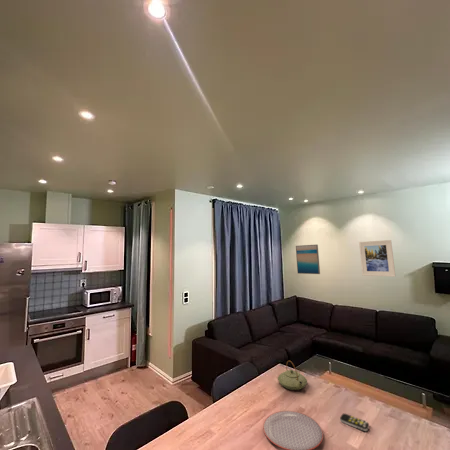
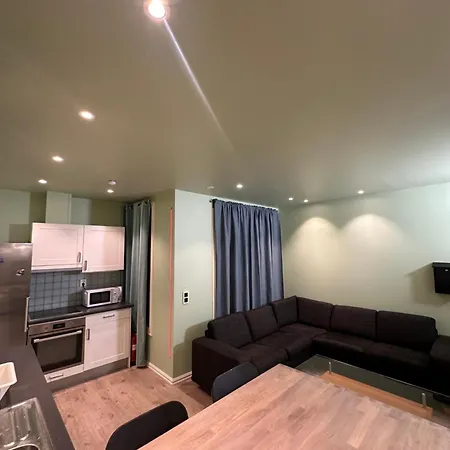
- remote control (354, 421)
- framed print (376, 258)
- plate (292, 430)
- wall art (307, 259)
- teapot (292, 374)
